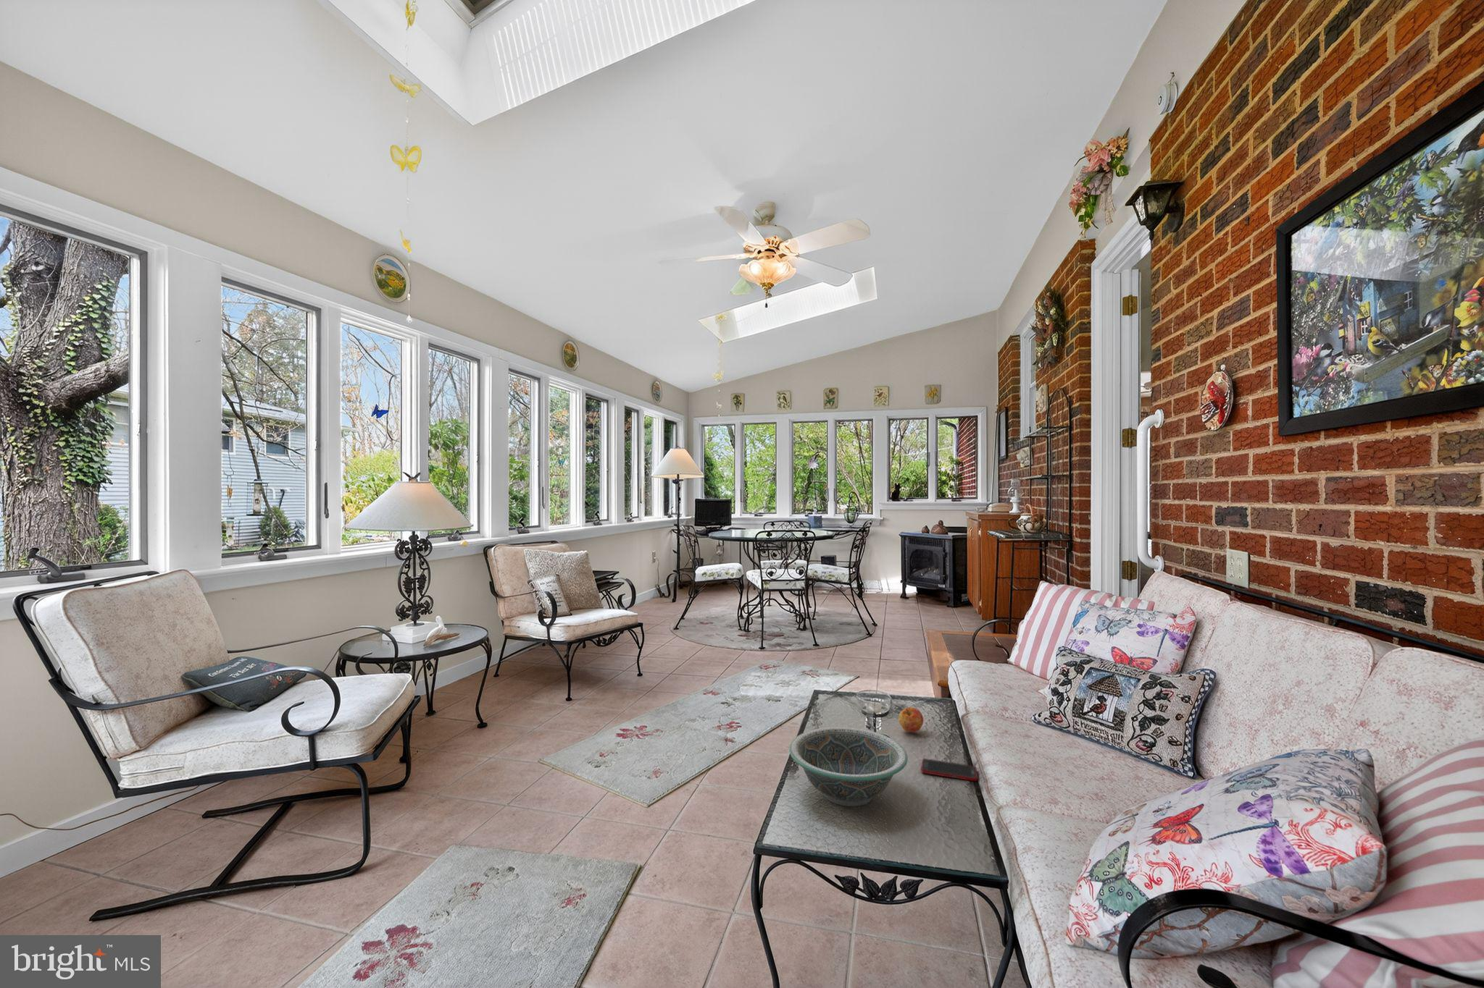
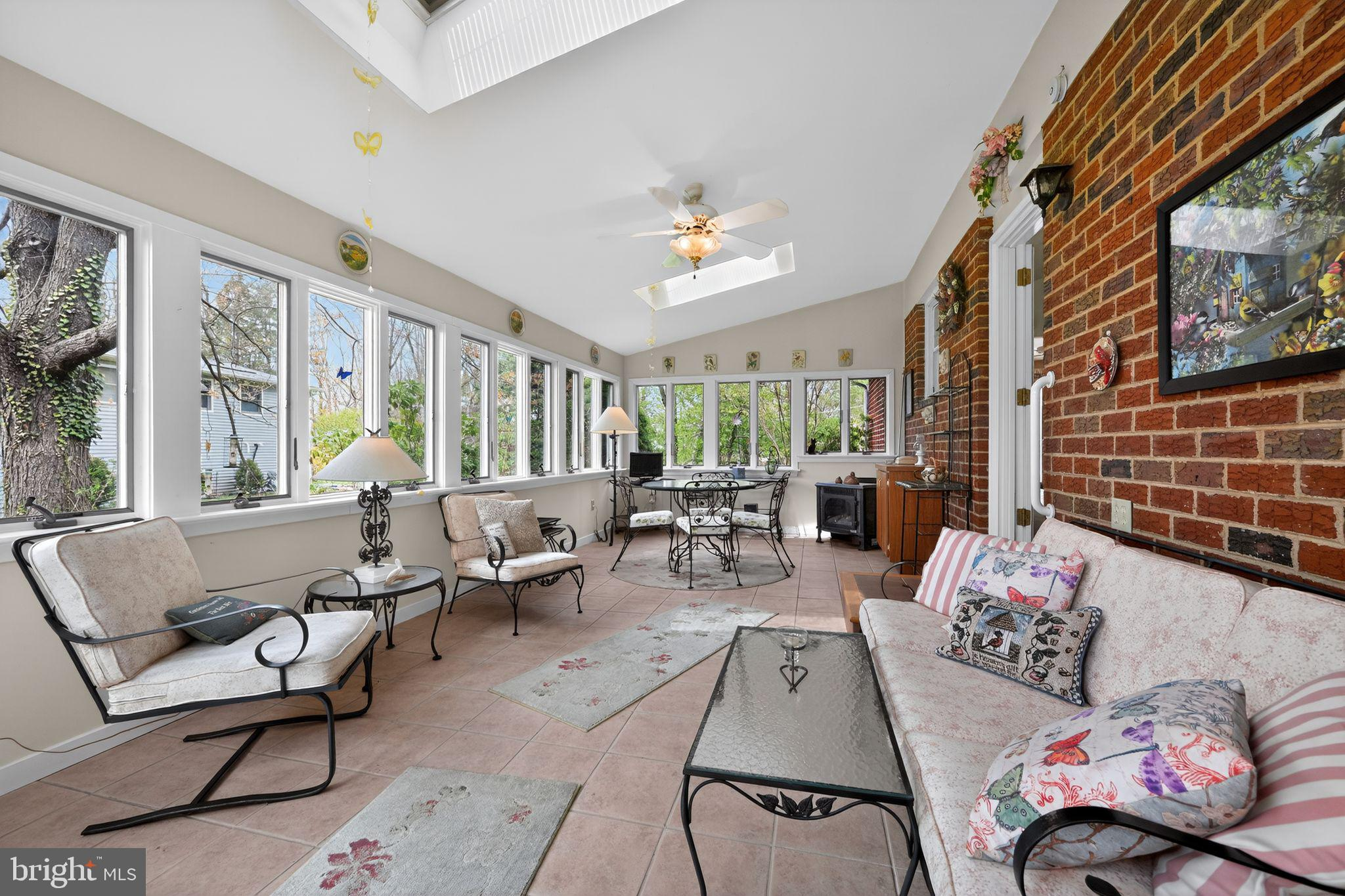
- decorative bowl (847, 772)
- apple (911, 719)
- cell phone (949, 770)
